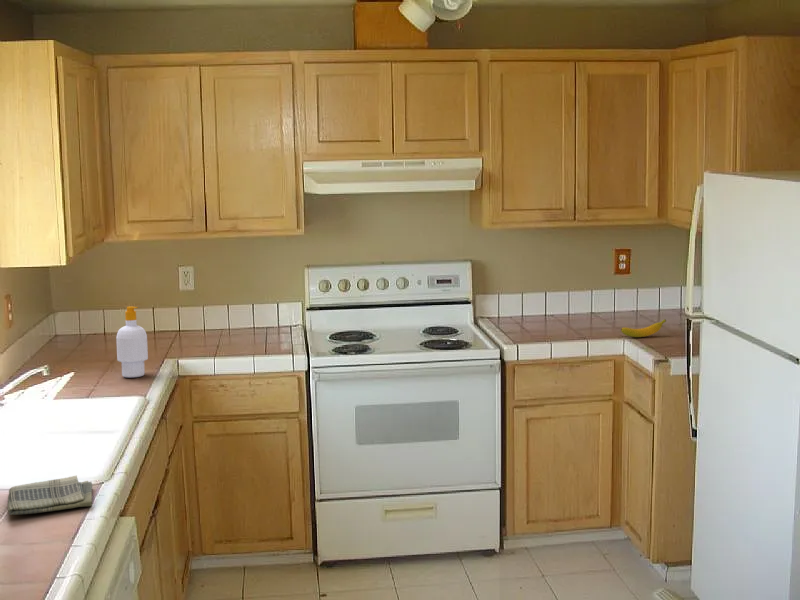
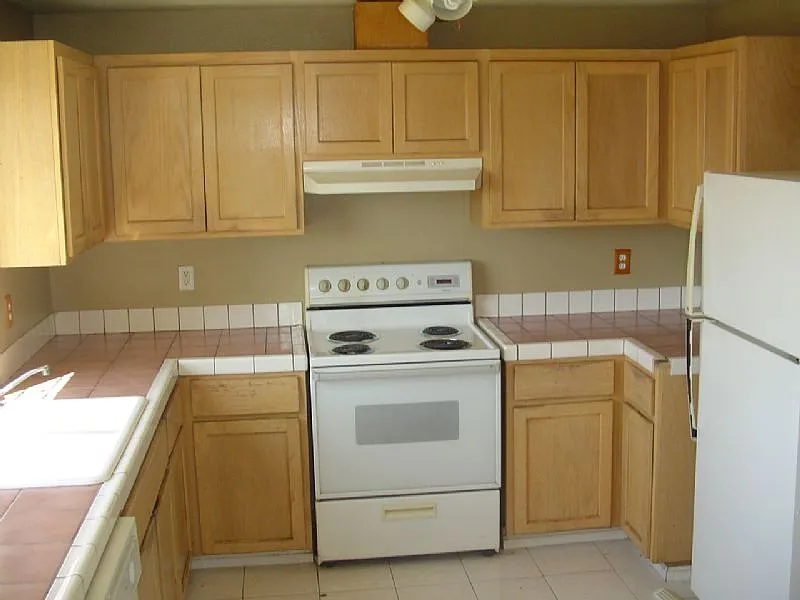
- banana (643, 328)
- dish towel (51, 494)
- soap bottle (131, 341)
